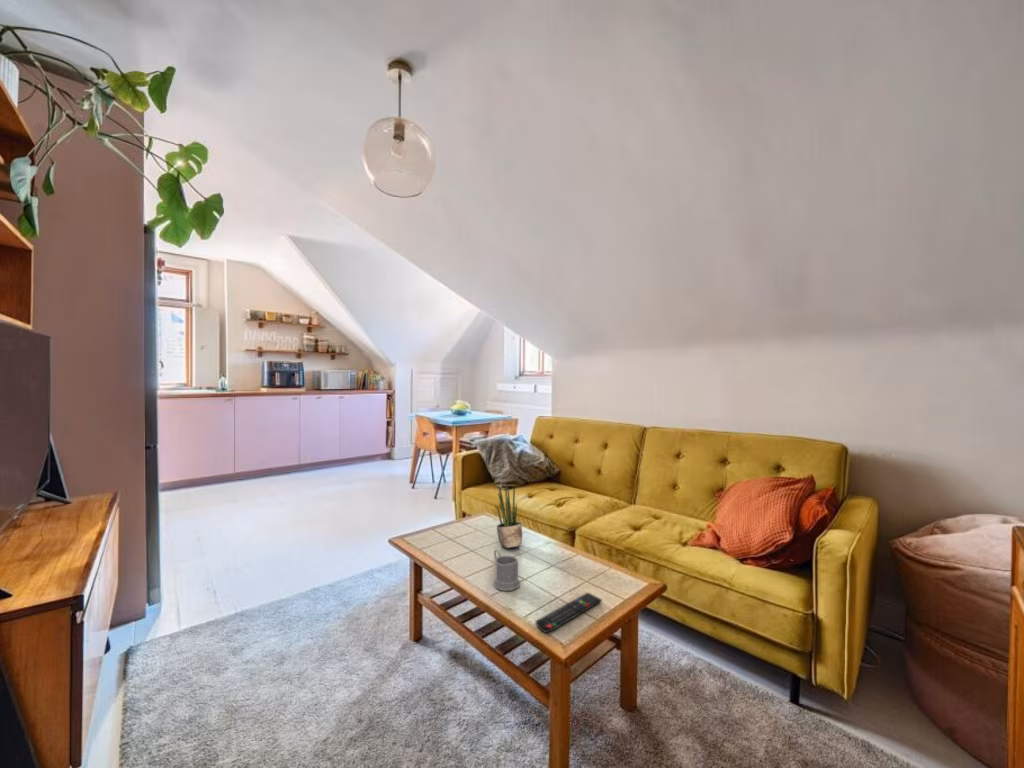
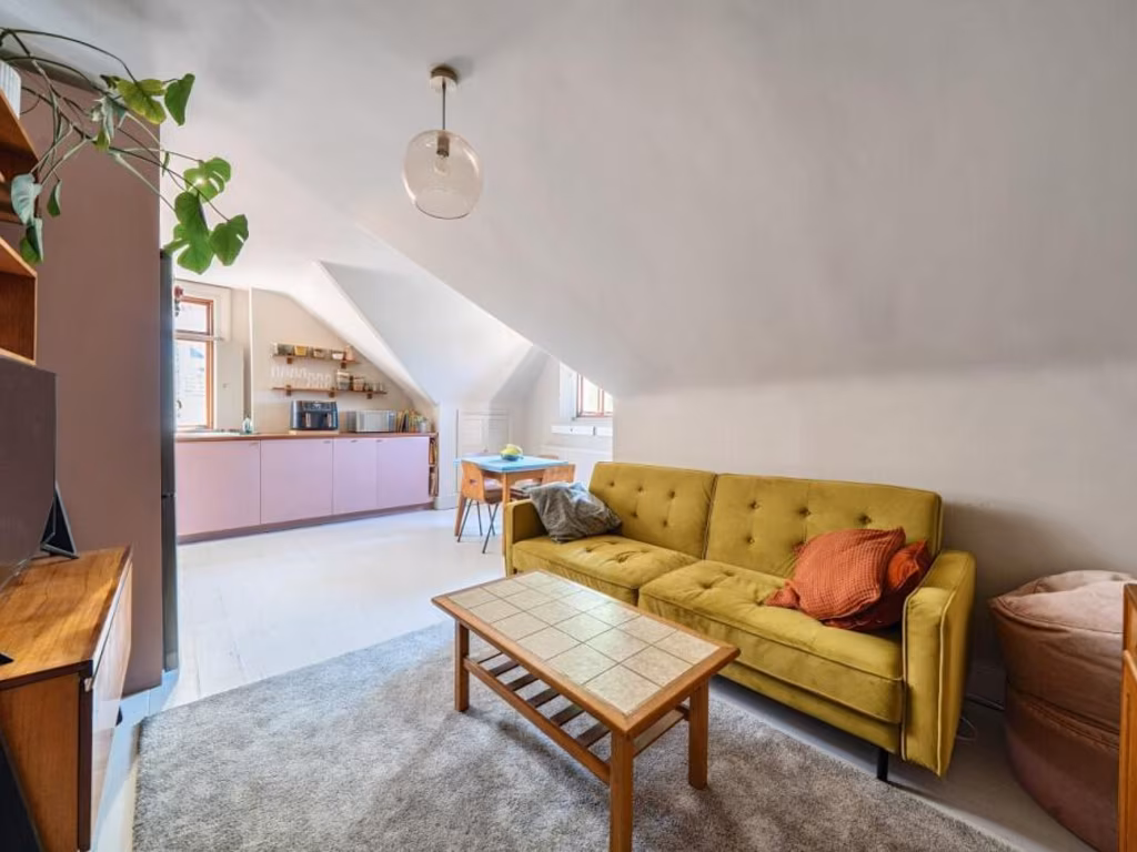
- remote control (569, 612)
- potted plant (507, 514)
- mug (503, 568)
